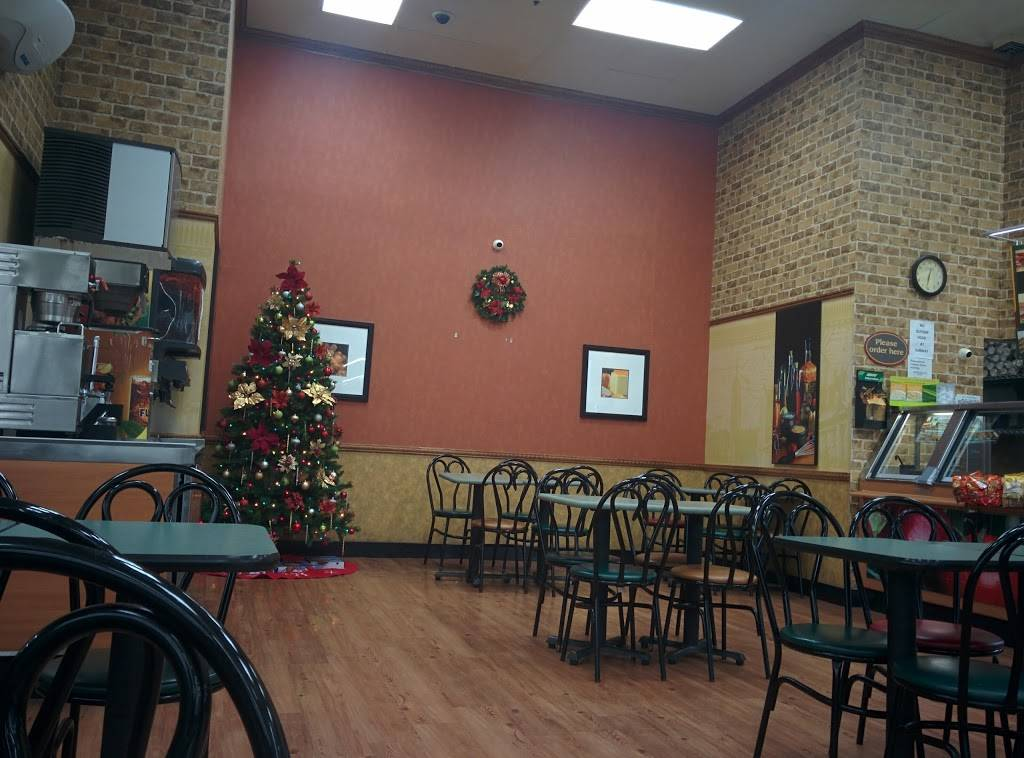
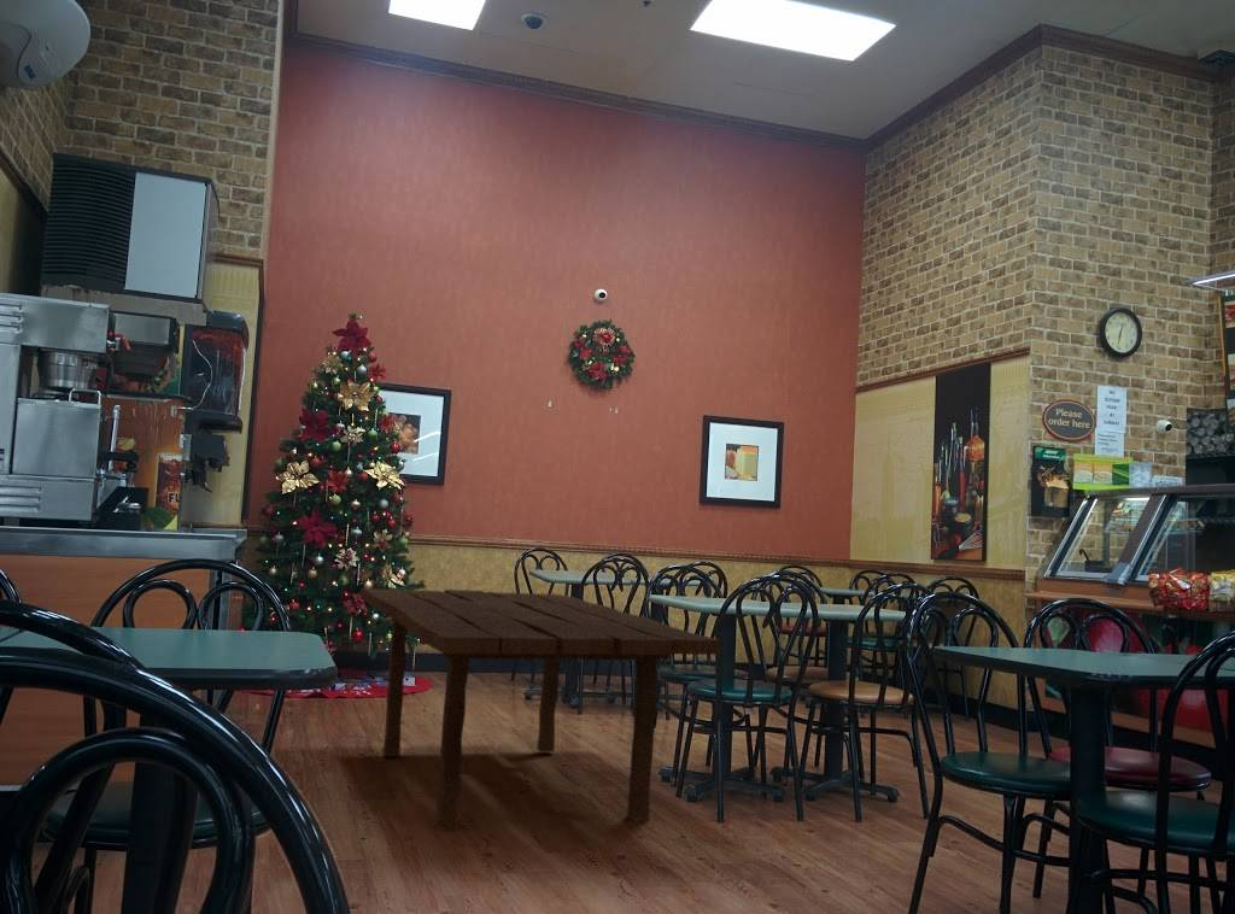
+ dining table (540, 696)
